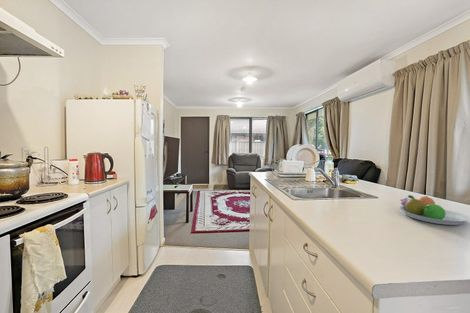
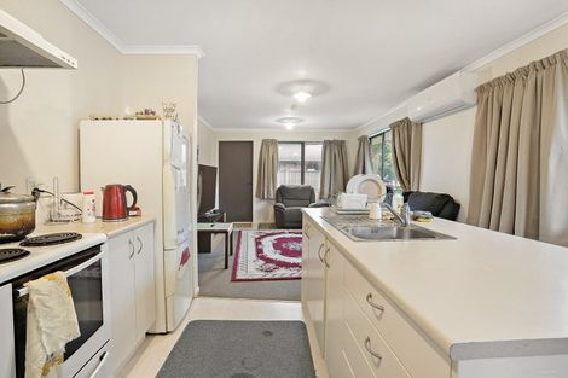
- fruit bowl (431, 207)
